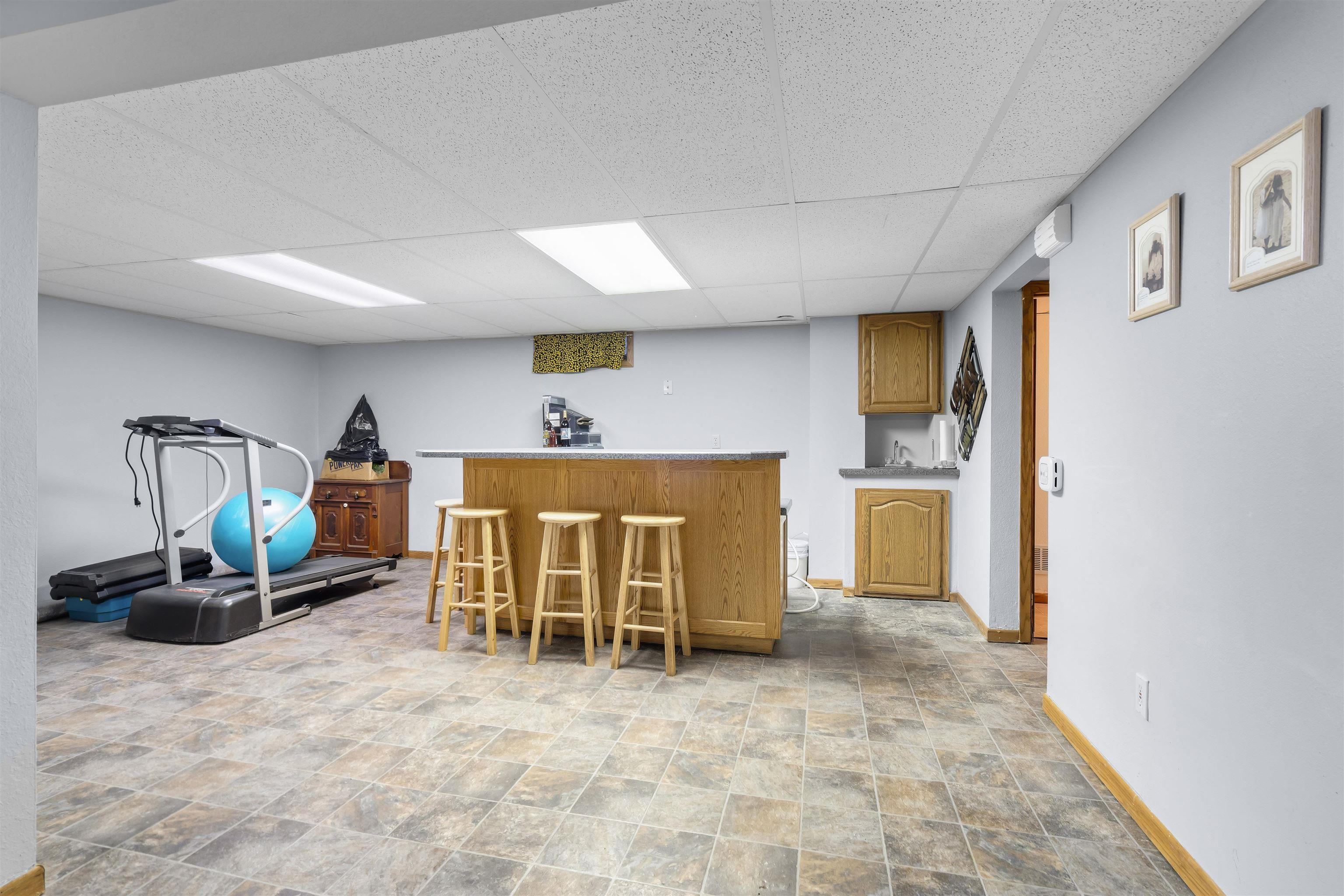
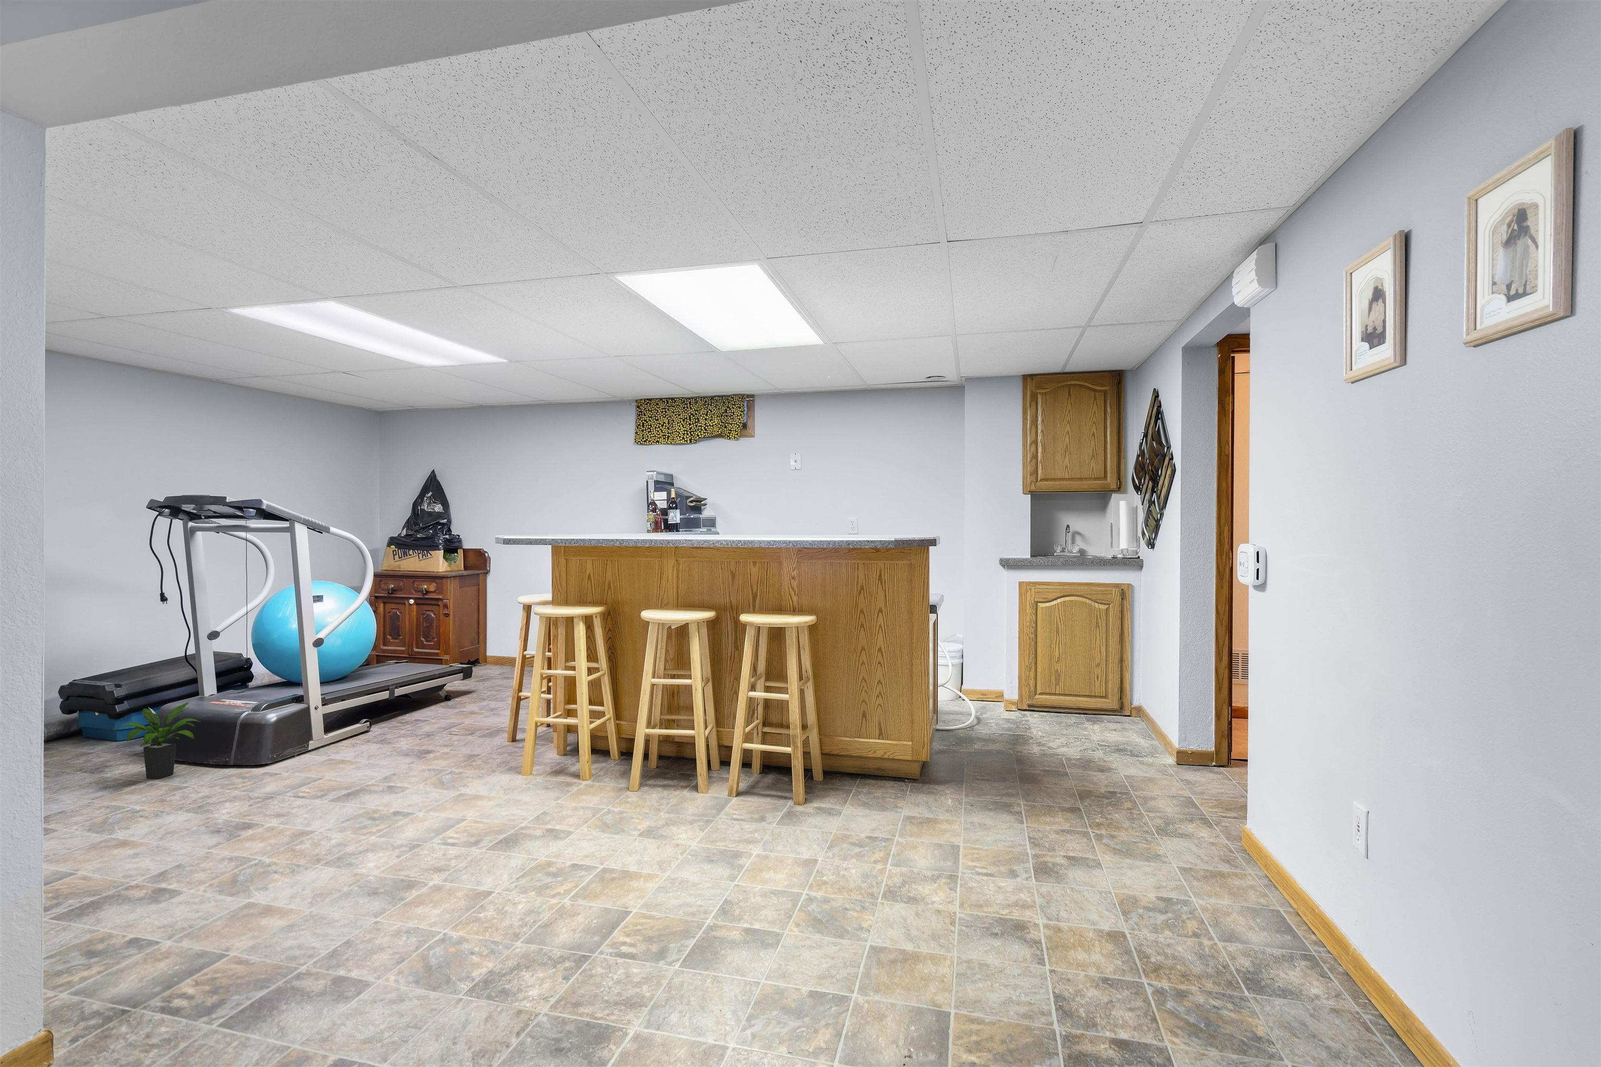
+ potted plant (158, 741)
